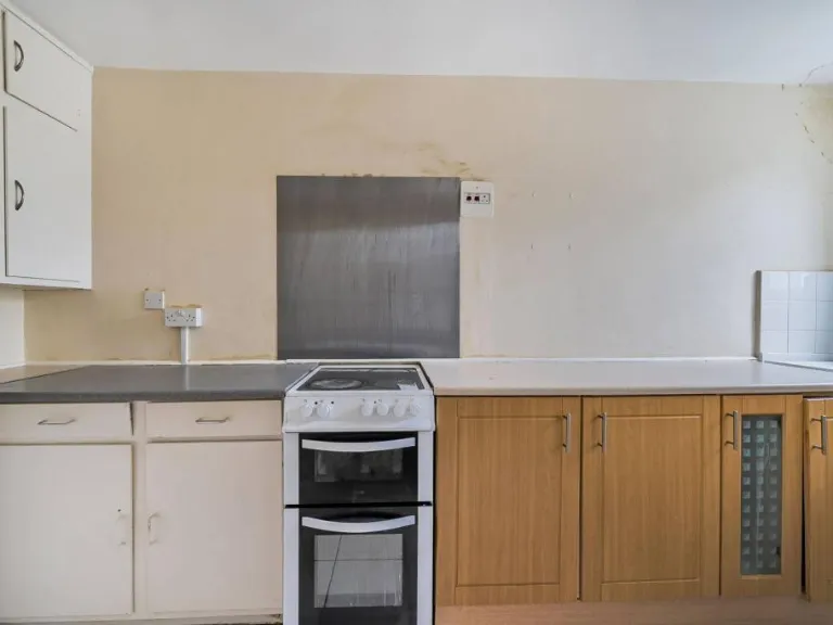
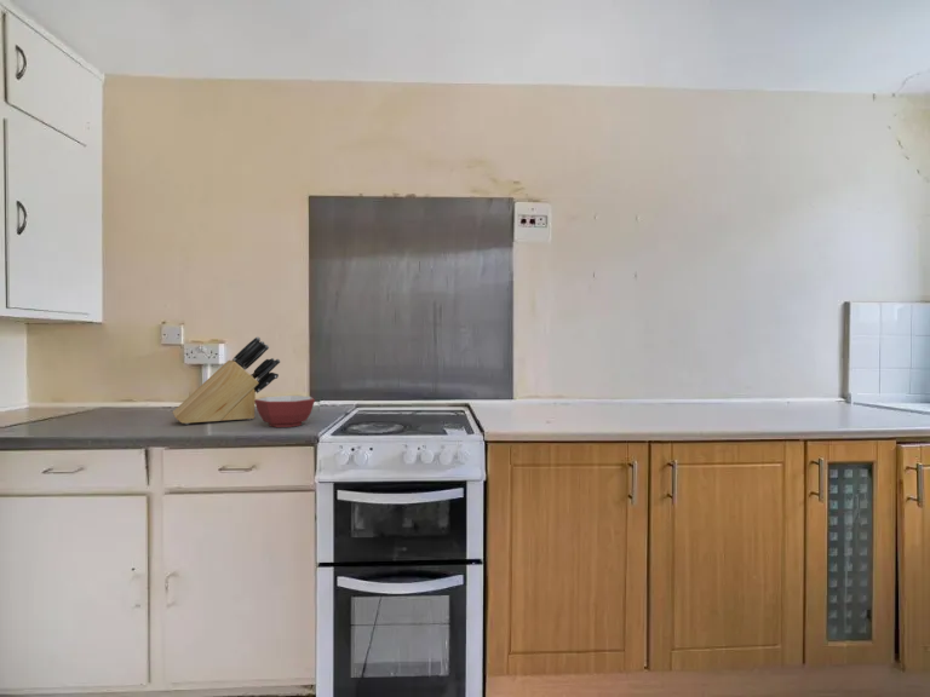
+ knife block (228, 378)
+ bowl (286, 411)
